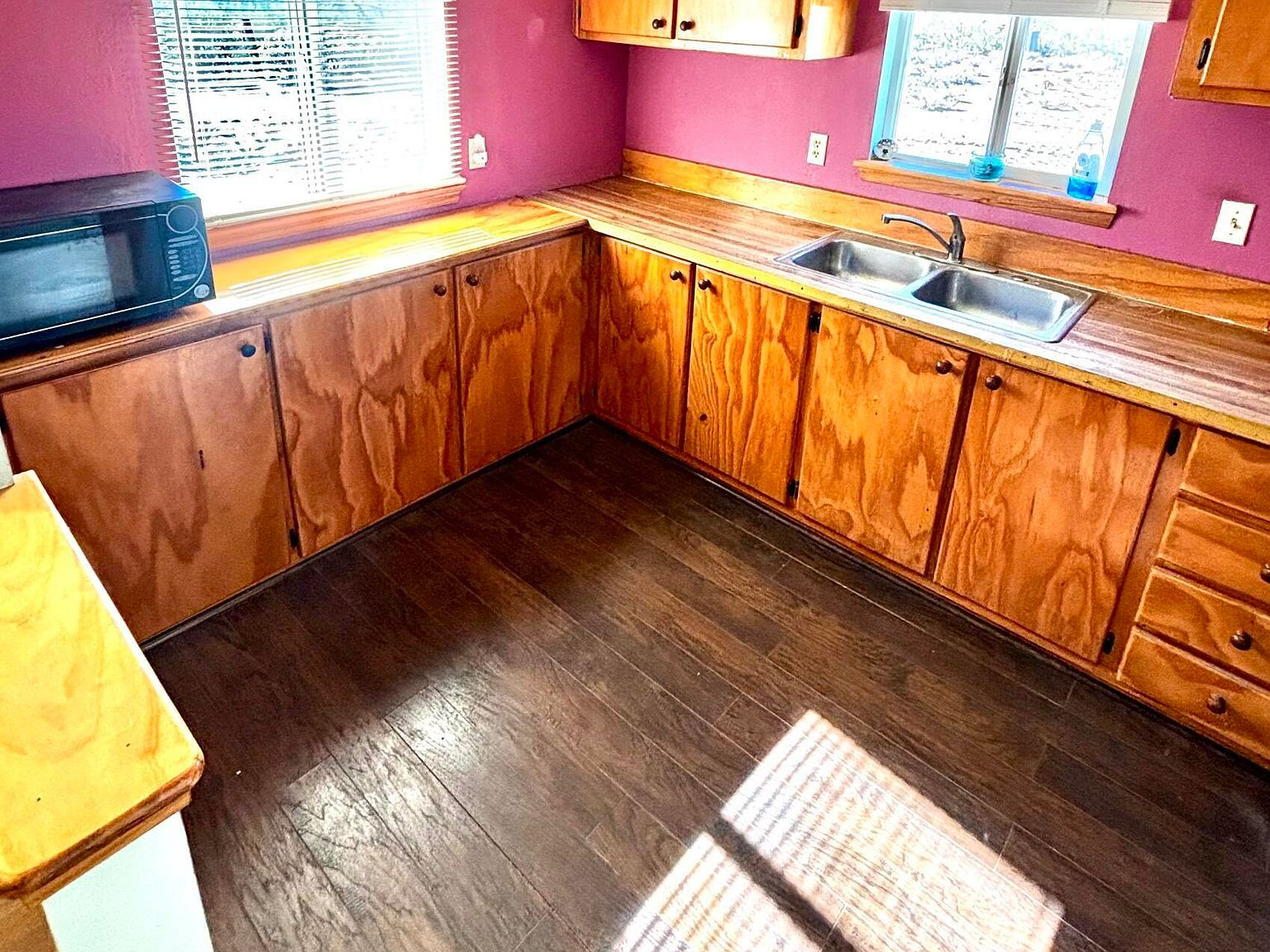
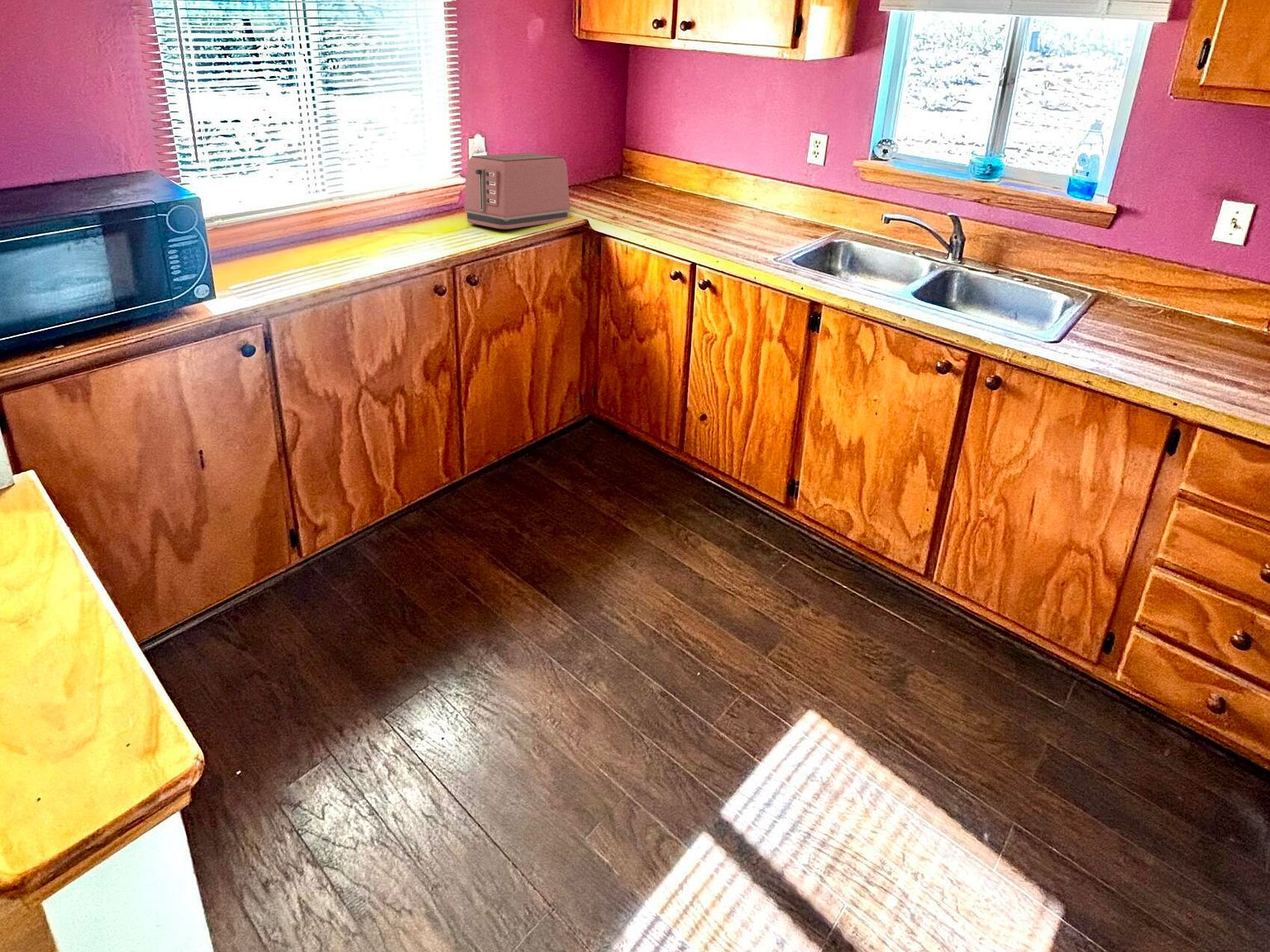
+ toaster (516, 189)
